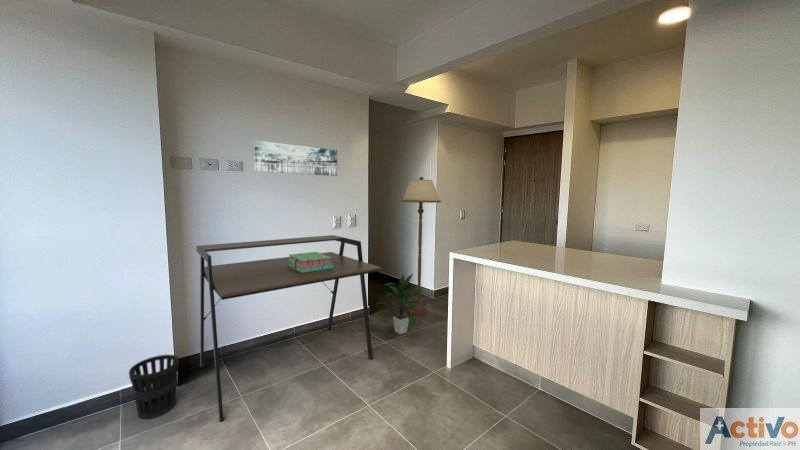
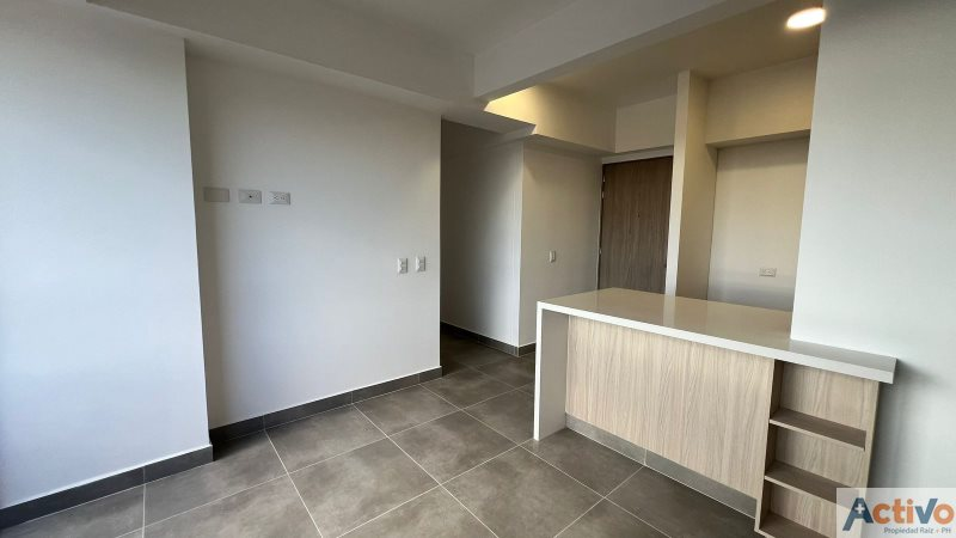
- stack of books (310, 261)
- wall art (299, 159)
- desk (284, 288)
- floor lamp (420, 245)
- indoor plant (401, 304)
- wastebasket (156, 386)
